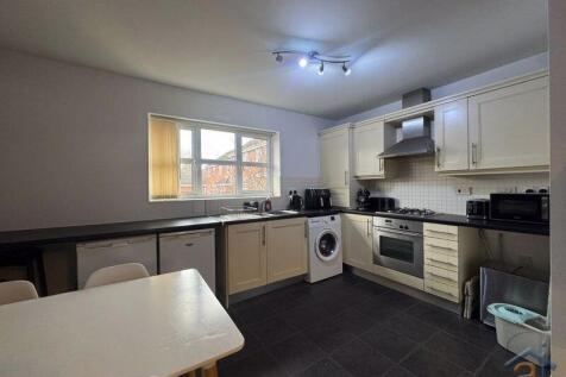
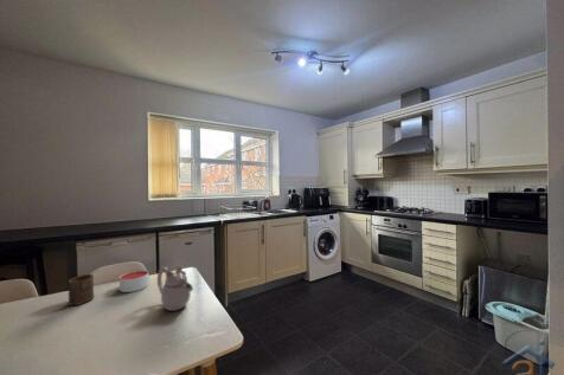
+ teapot (174, 286)
+ cup (81, 289)
+ candle (134, 279)
